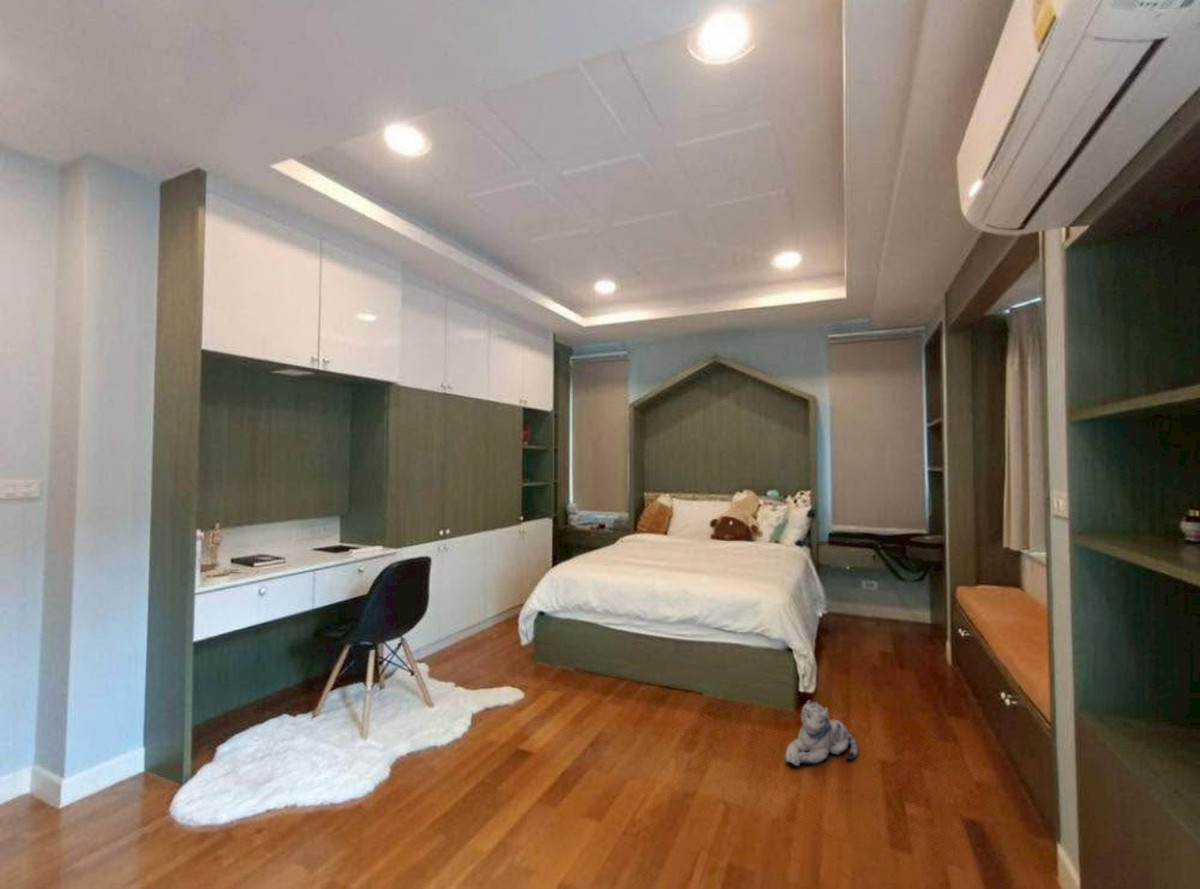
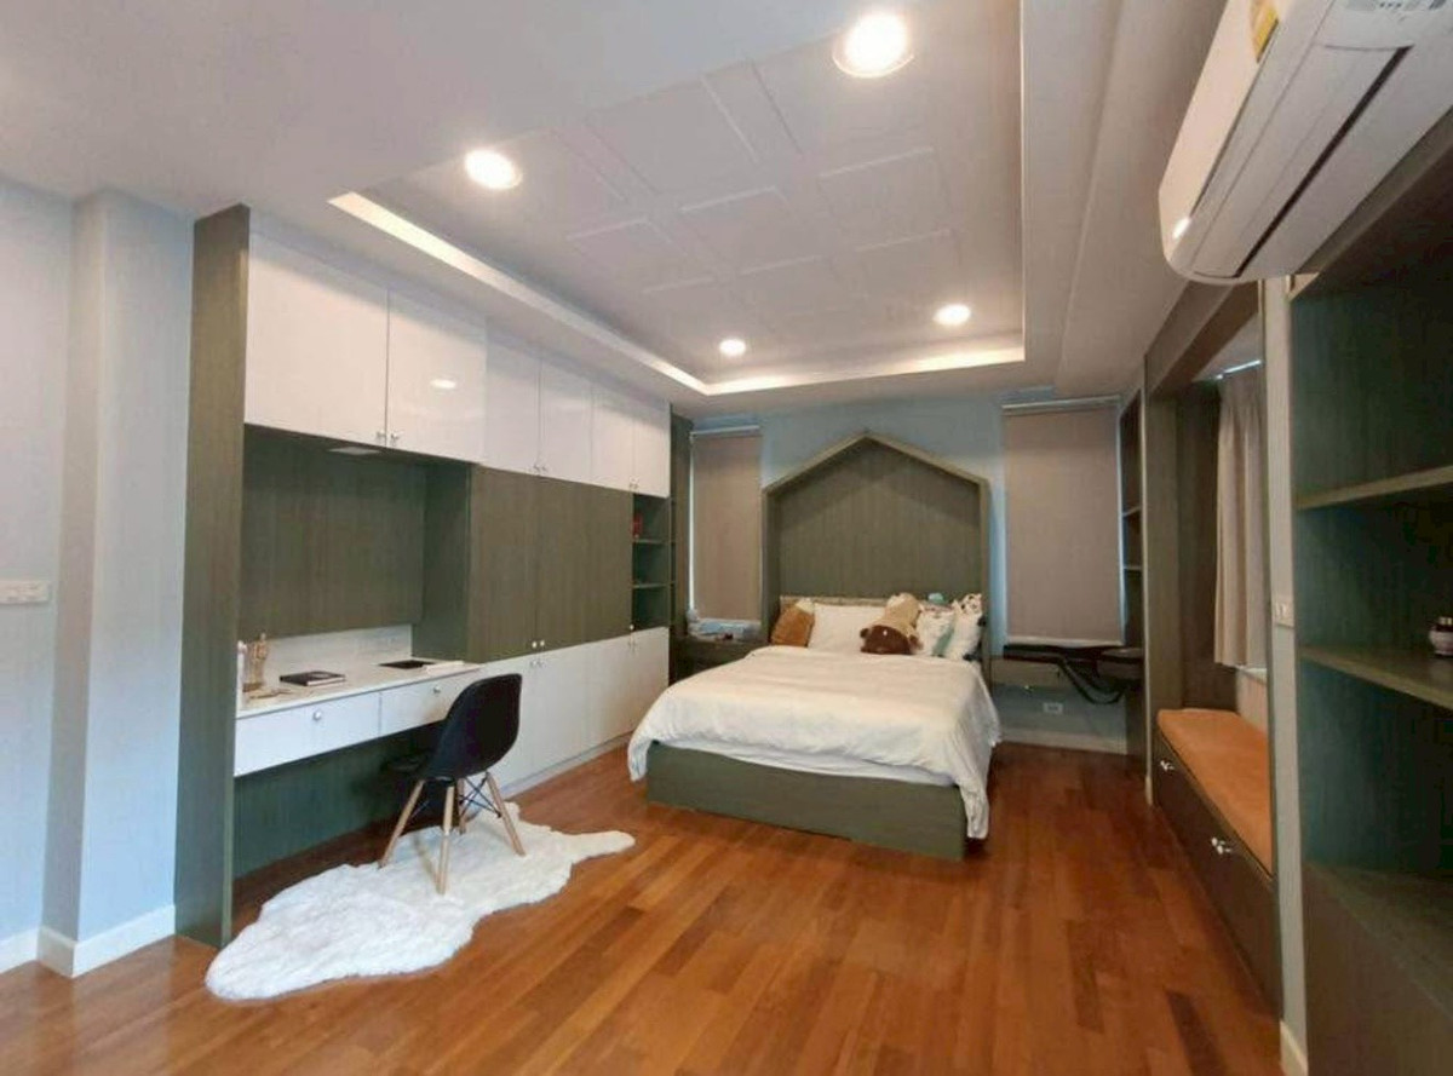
- plush toy (822, 727)
